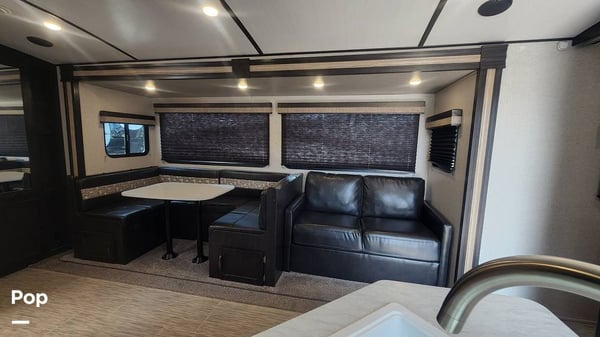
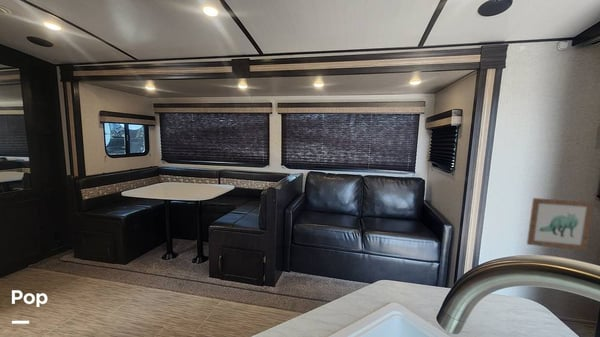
+ wall art (559, 223)
